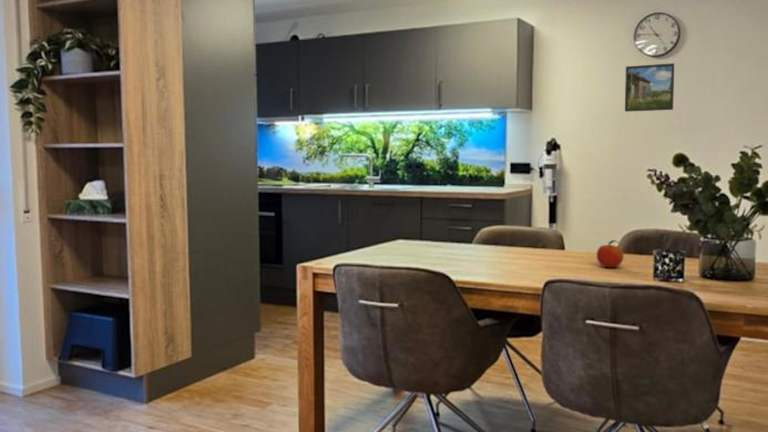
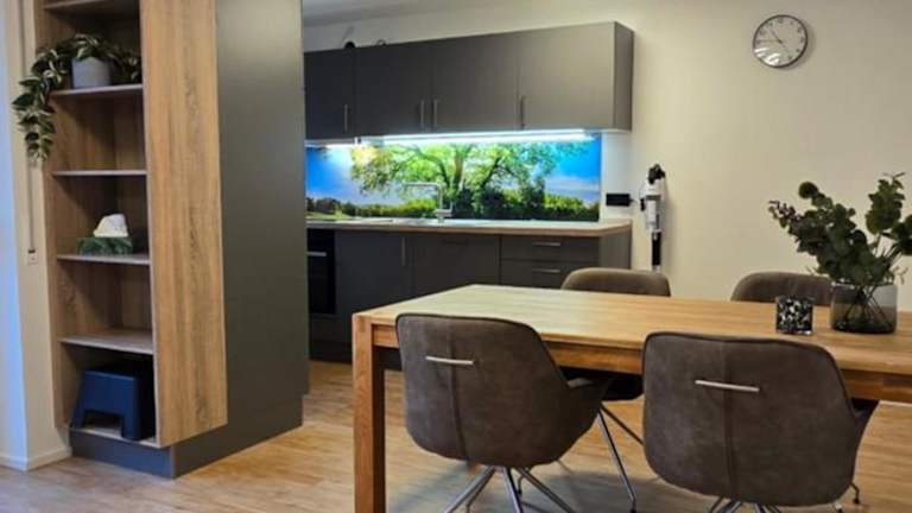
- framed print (649, 87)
- fruit (609, 253)
